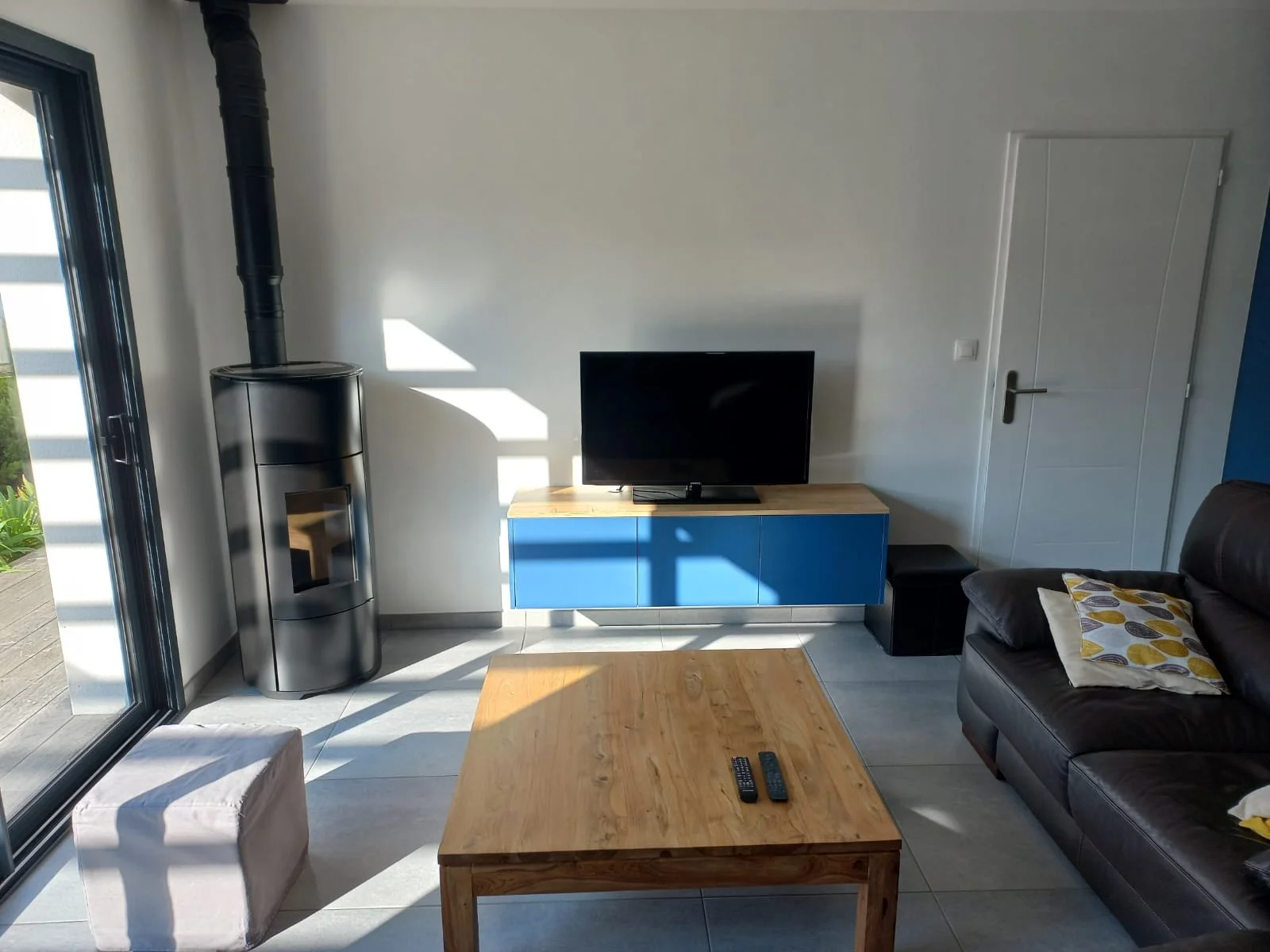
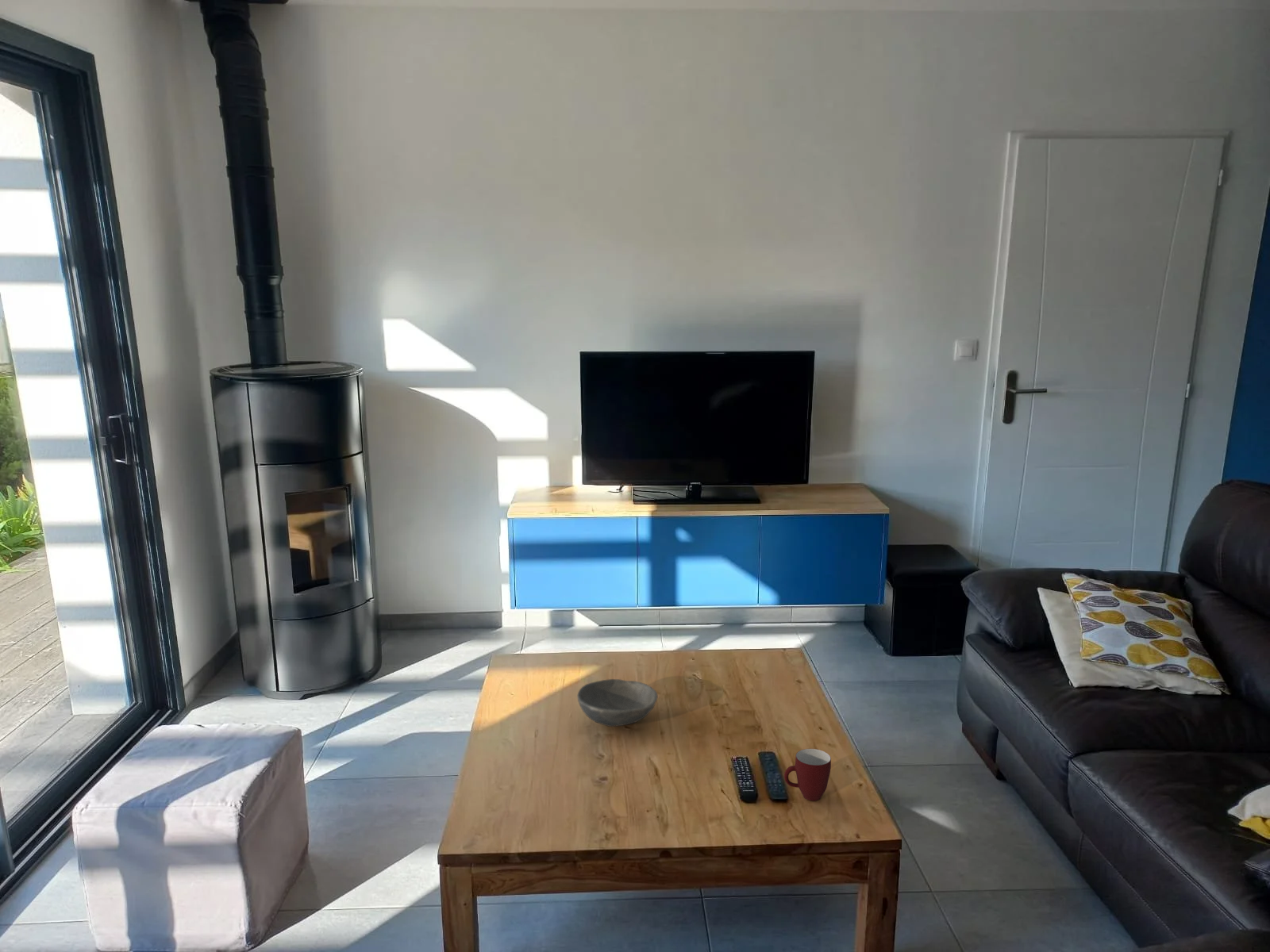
+ bowl (618, 708)
+ mug (807, 777)
